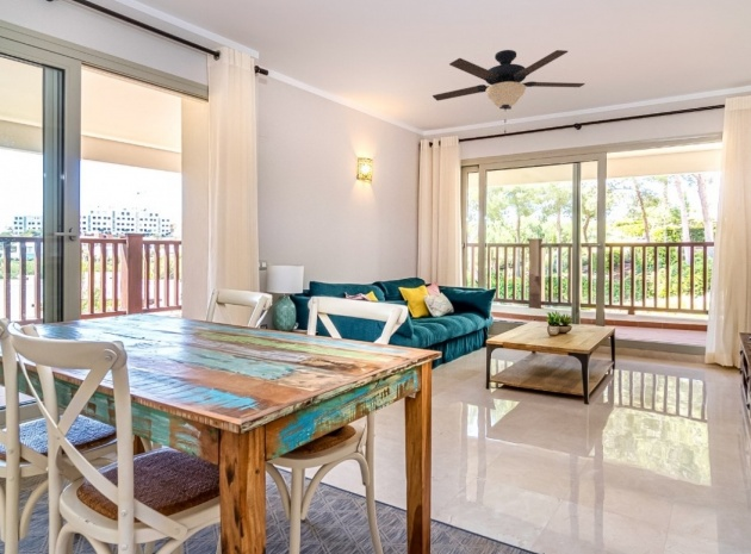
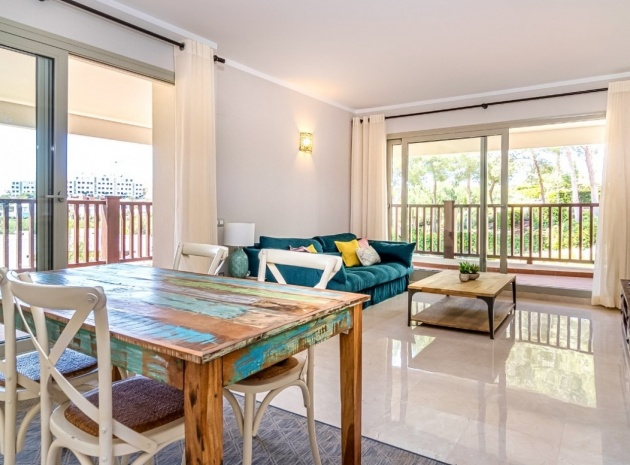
- ceiling fan (505, 95)
